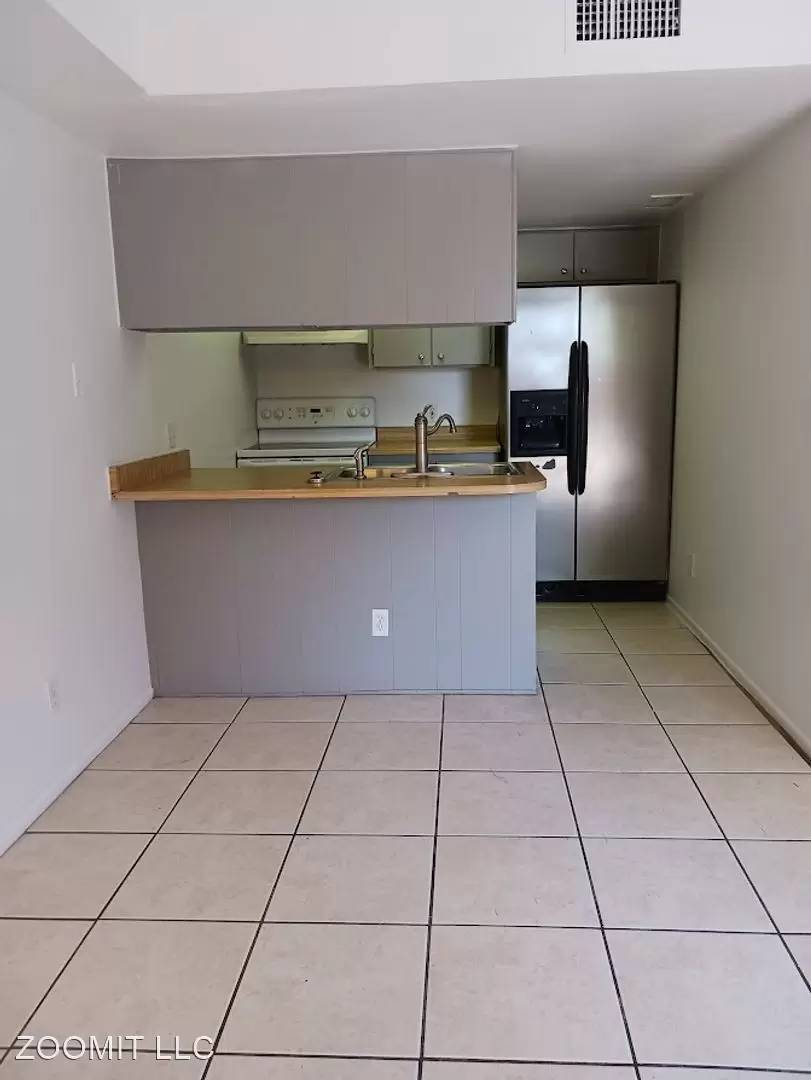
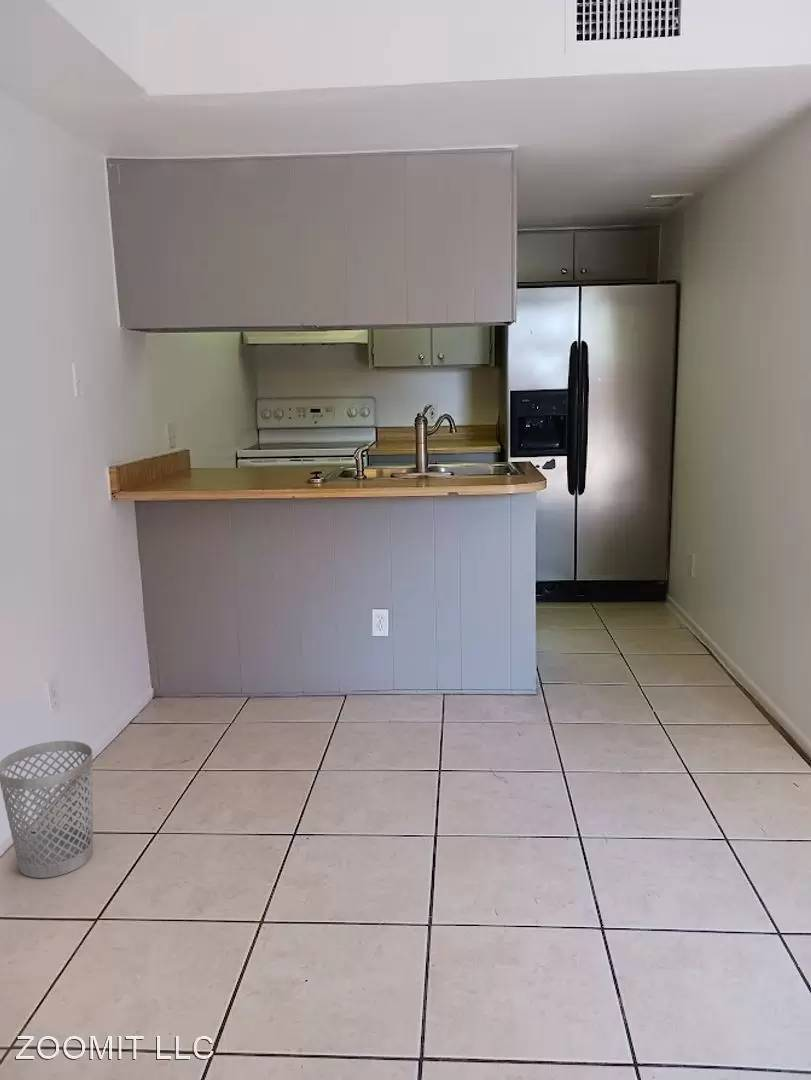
+ wastebasket (51, 809)
